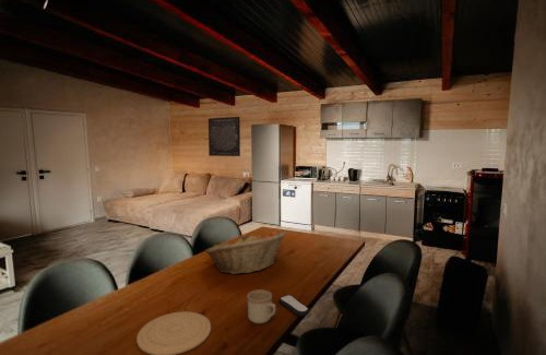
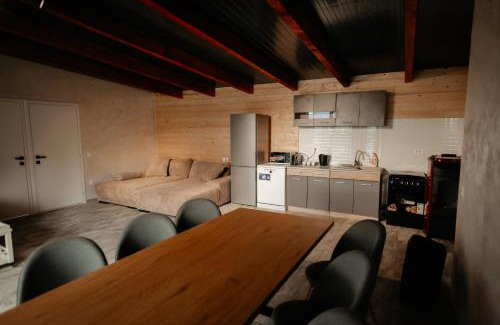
- fruit basket (247, 248)
- plate (175, 330)
- mug (262, 308)
- remote control (294, 305)
- wall art (224, 137)
